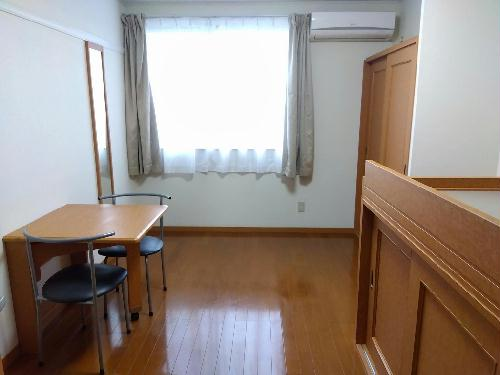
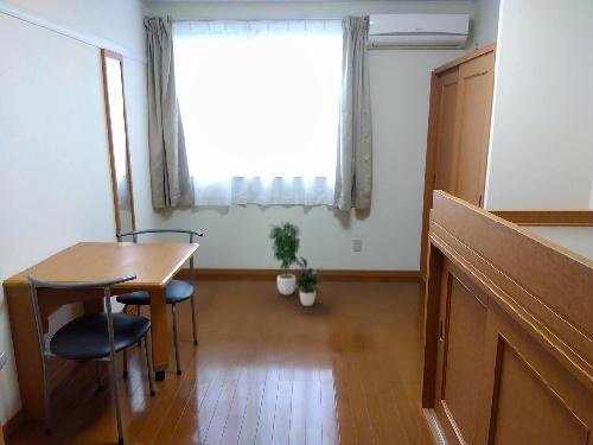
+ potted plant (294, 260)
